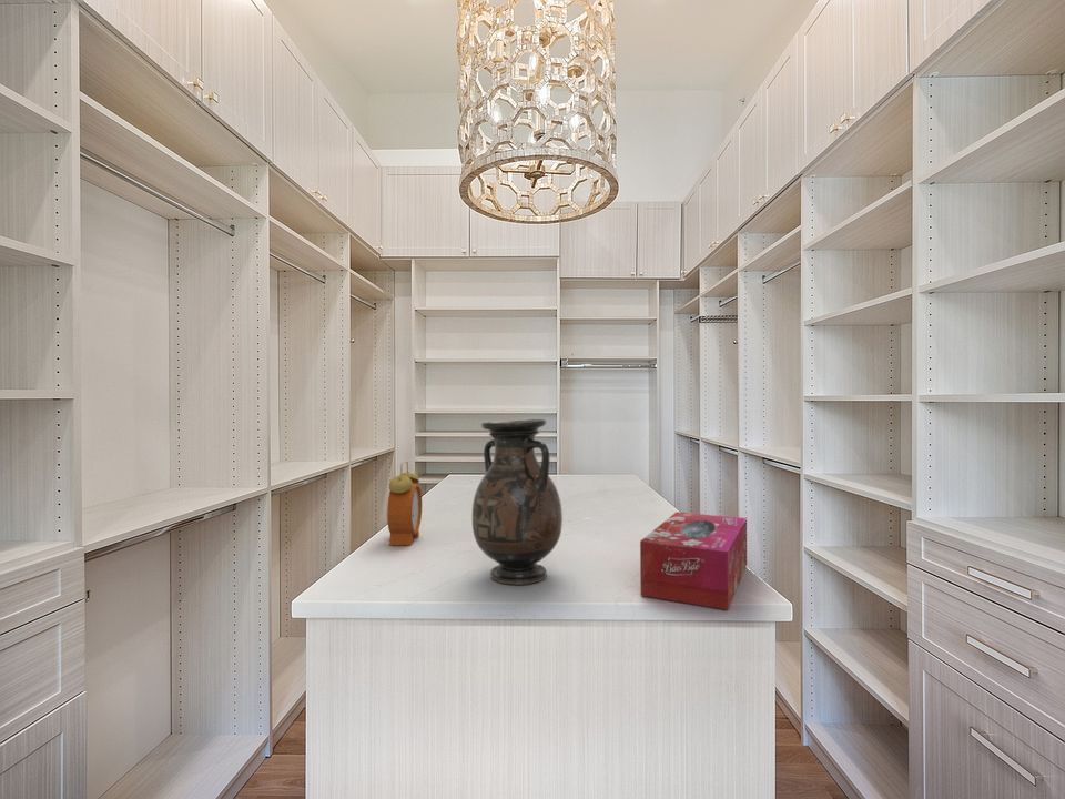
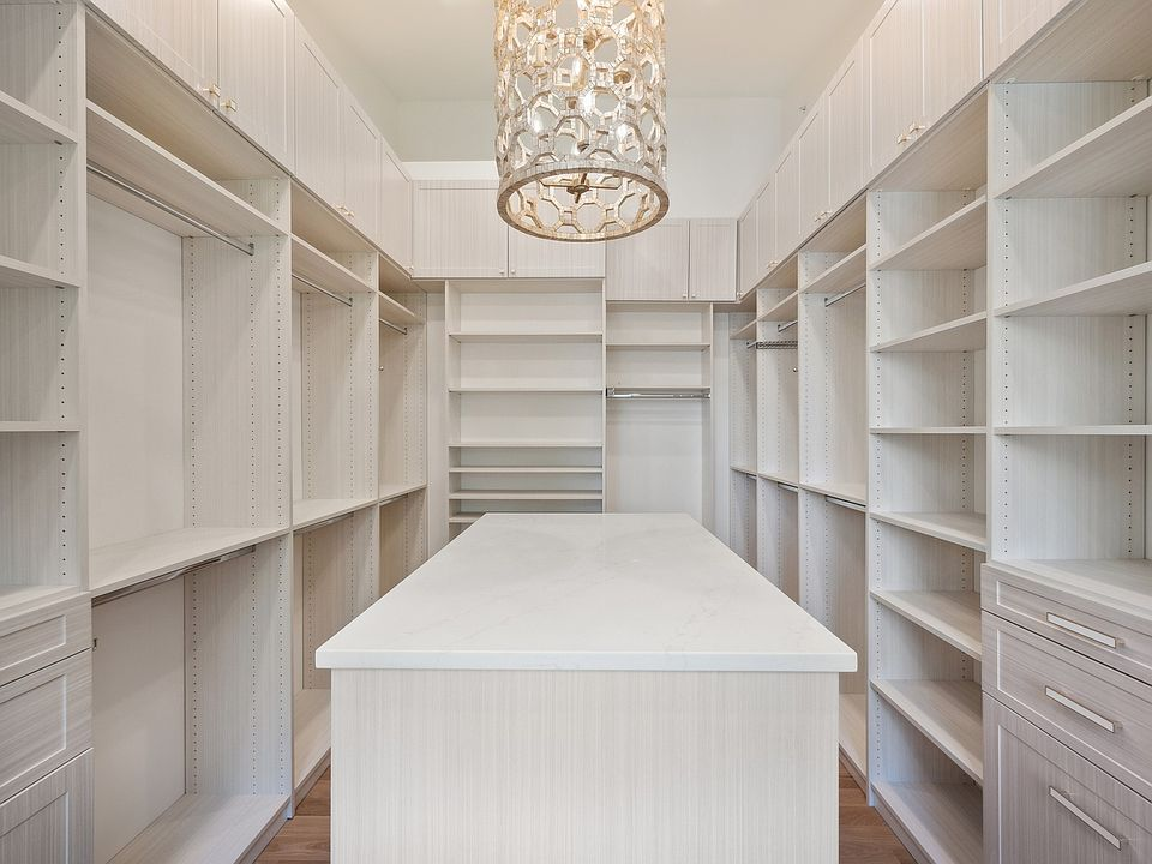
- alarm clock (405, 500)
- tissue box (698, 553)
- vase (517, 497)
